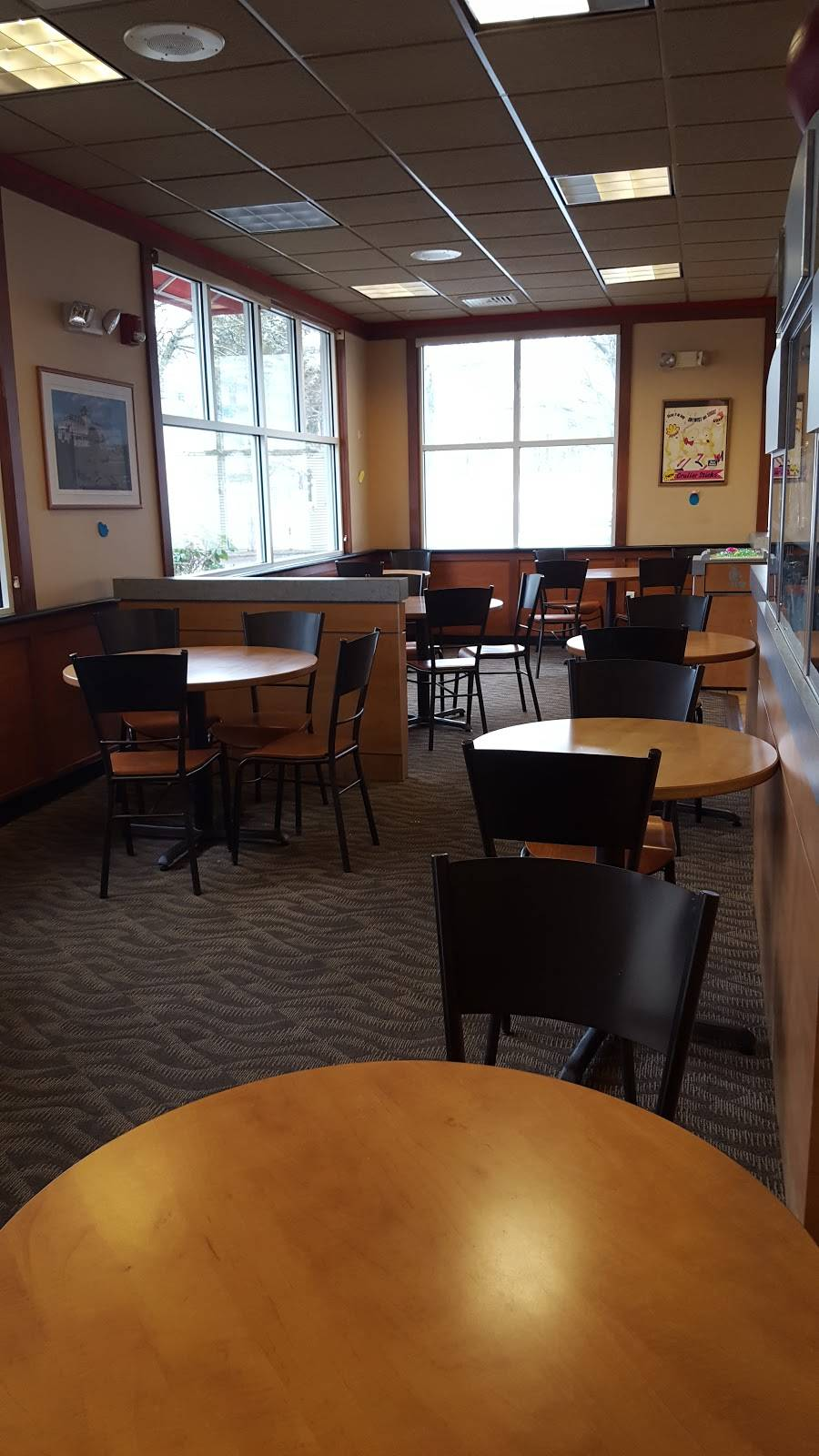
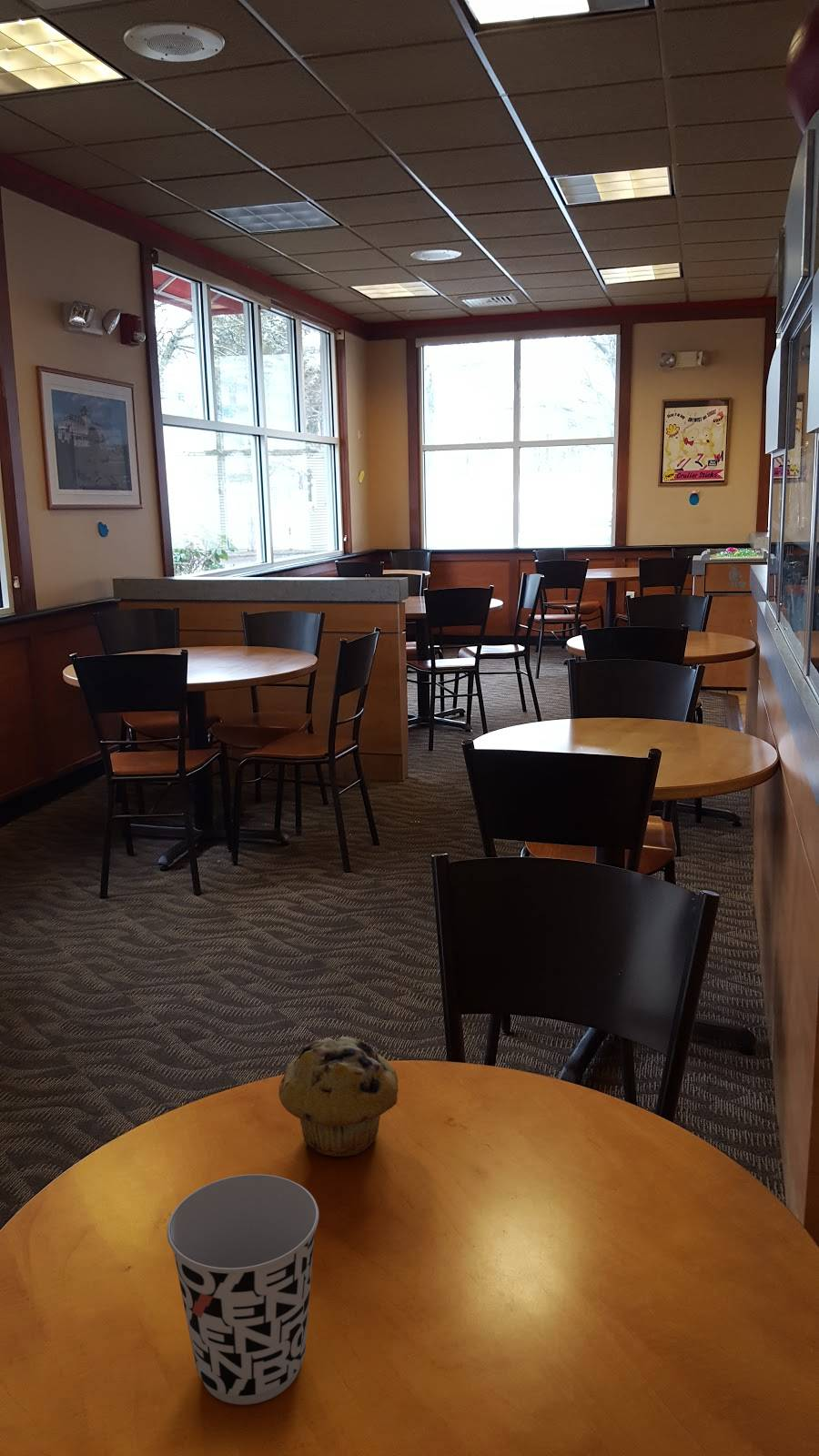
+ cup (248, 1292)
+ muffin (339, 1090)
